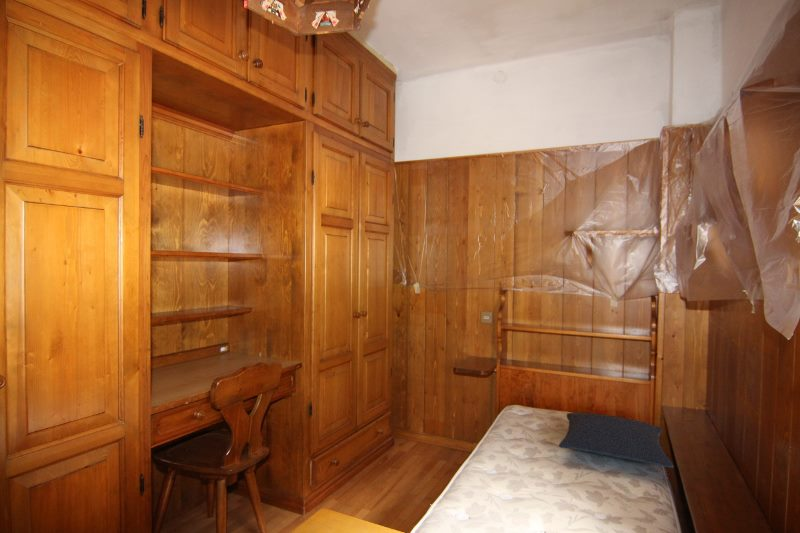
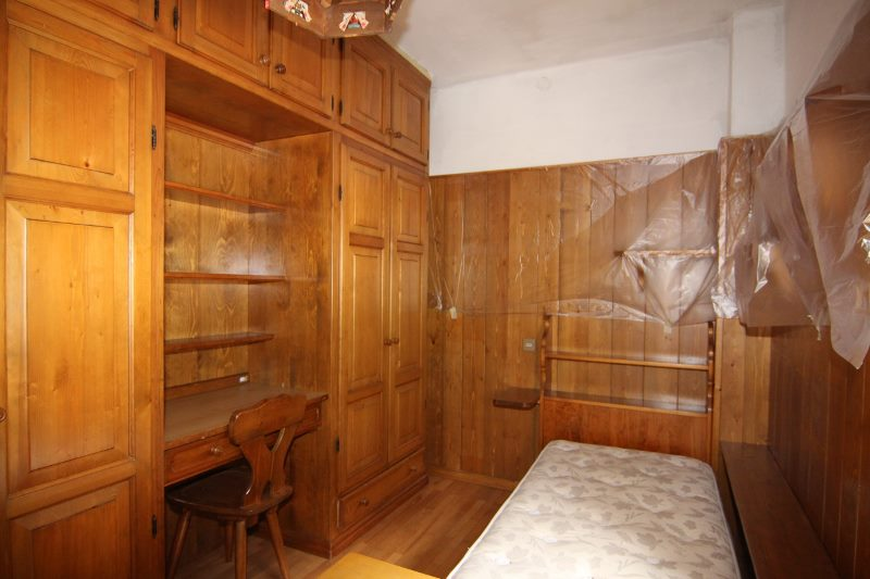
- pillow (612, 437)
